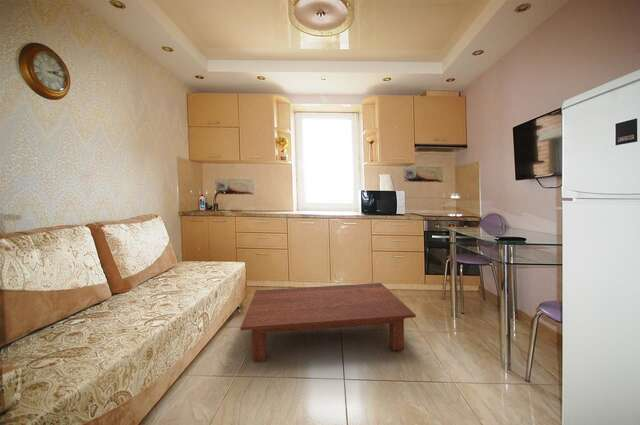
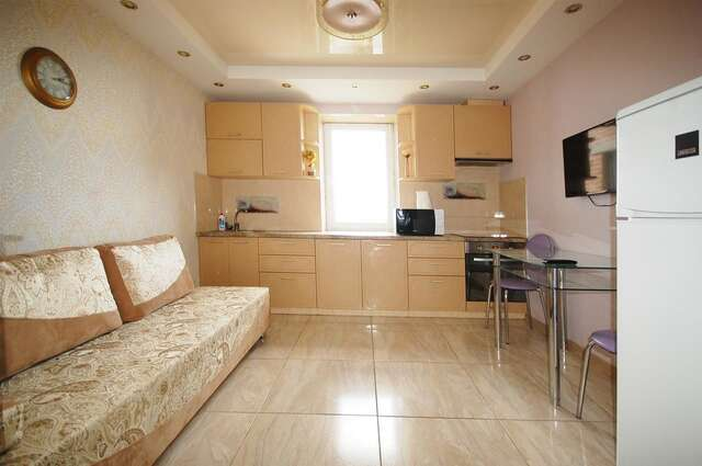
- coffee table (325, 317)
